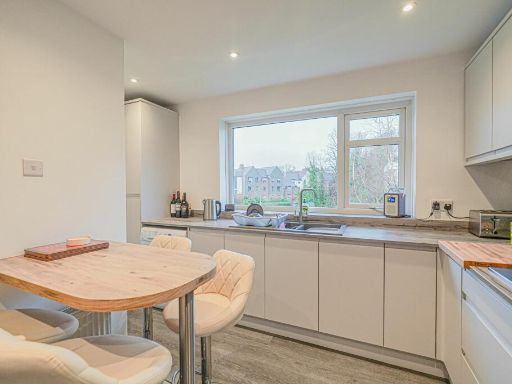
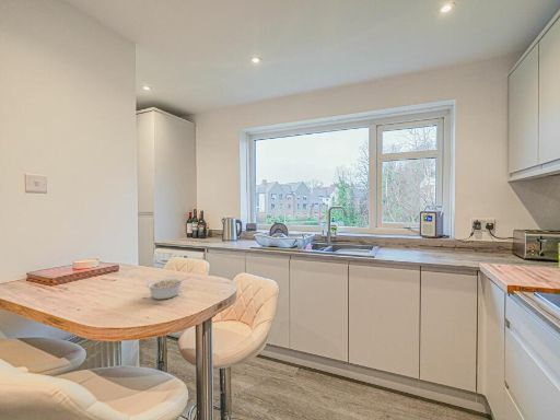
+ legume (166, 287)
